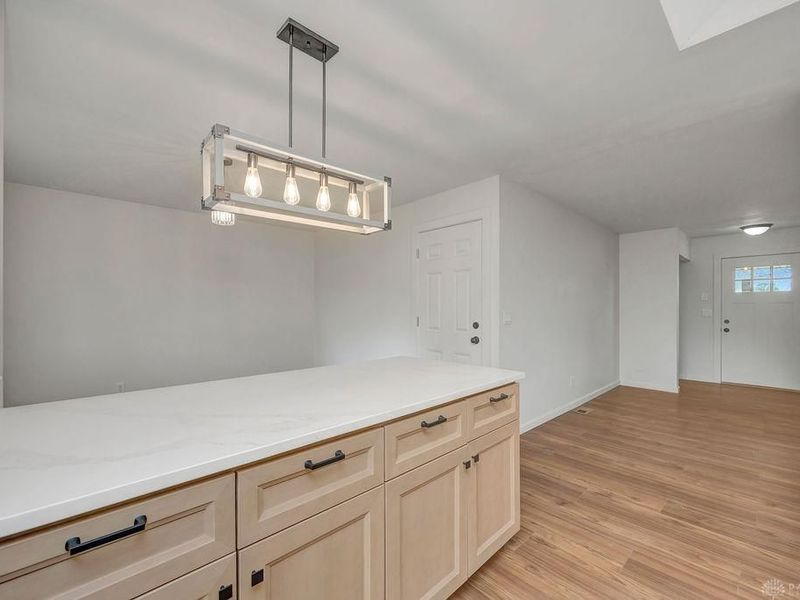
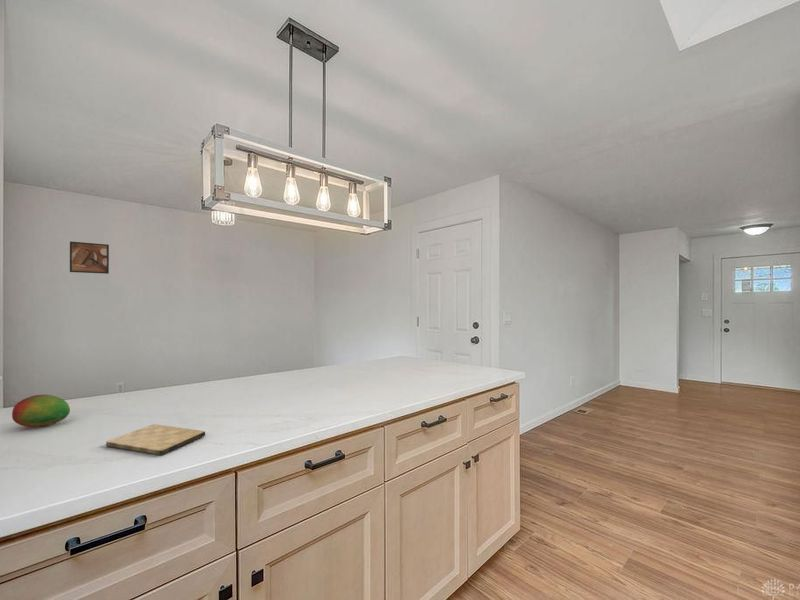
+ cutting board (157, 438)
+ fruit (42, 410)
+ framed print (89, 258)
